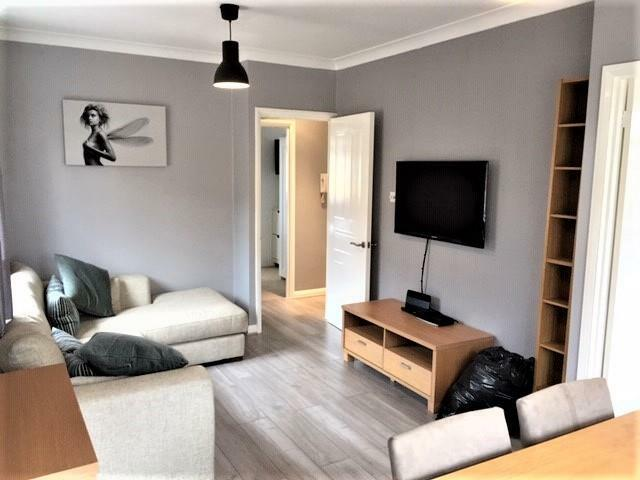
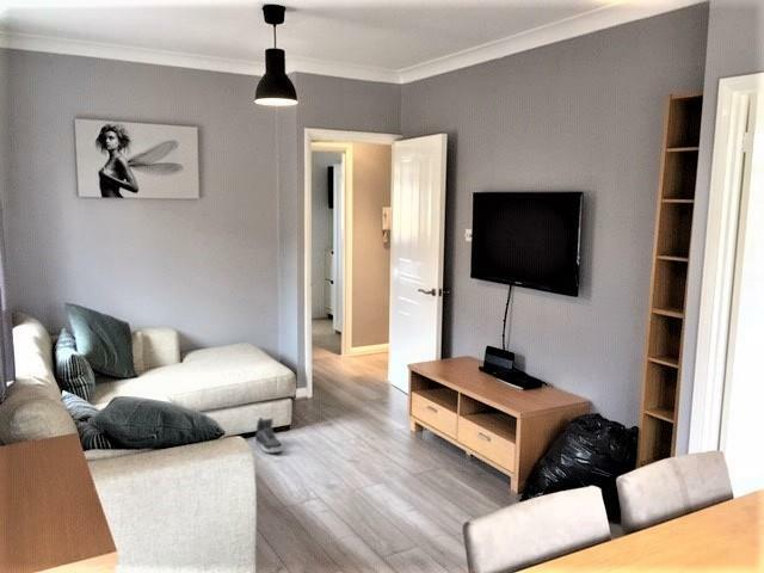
+ sneaker (267, 433)
